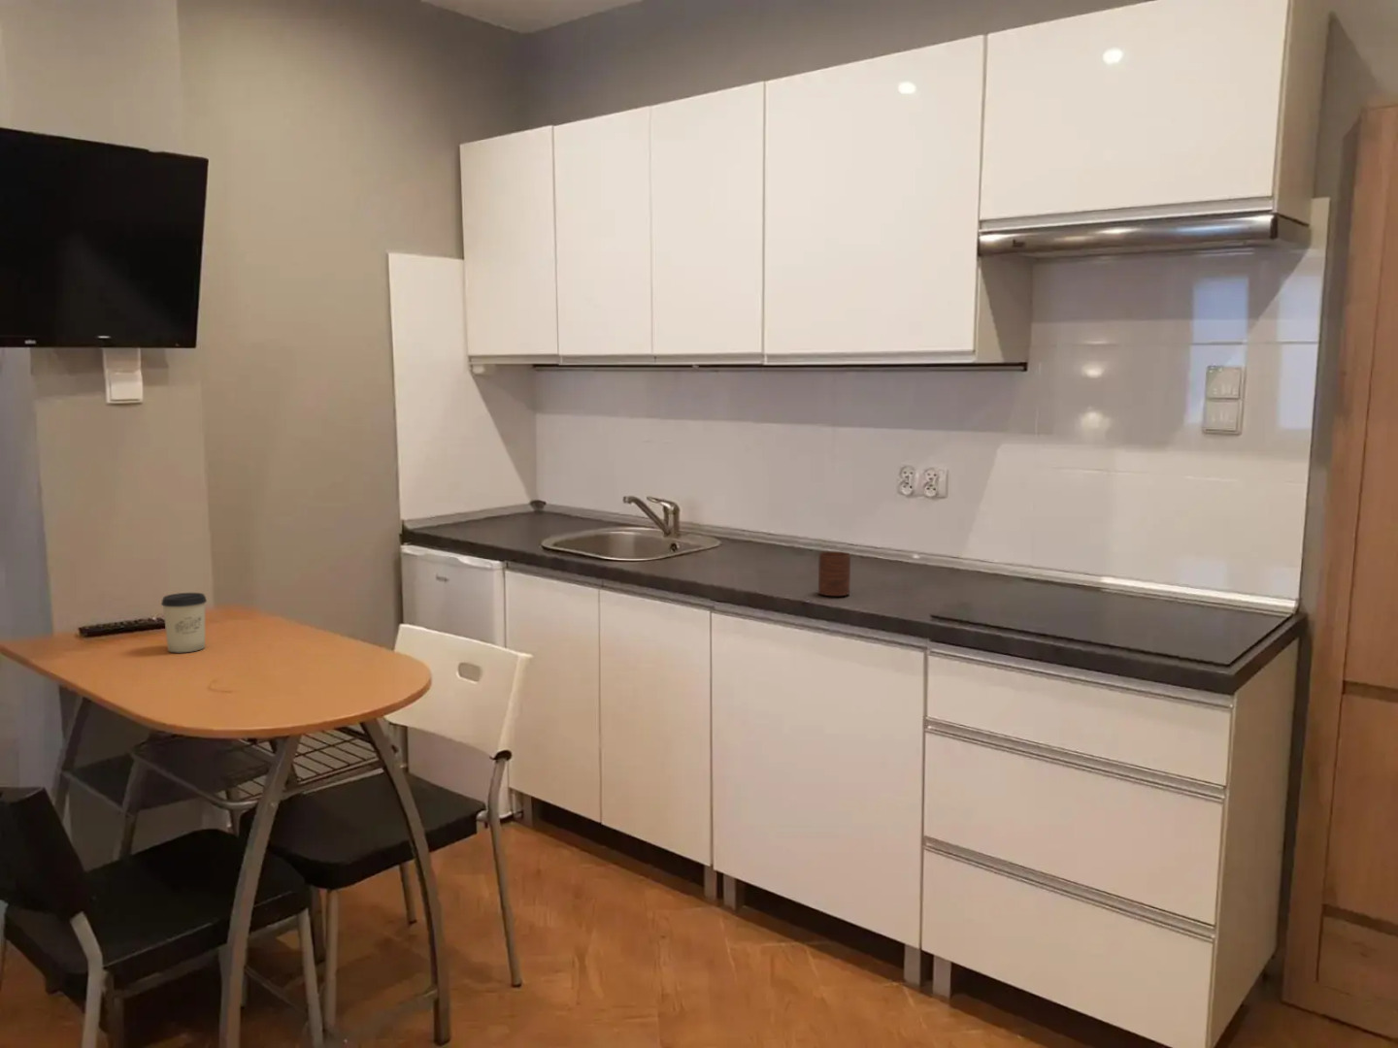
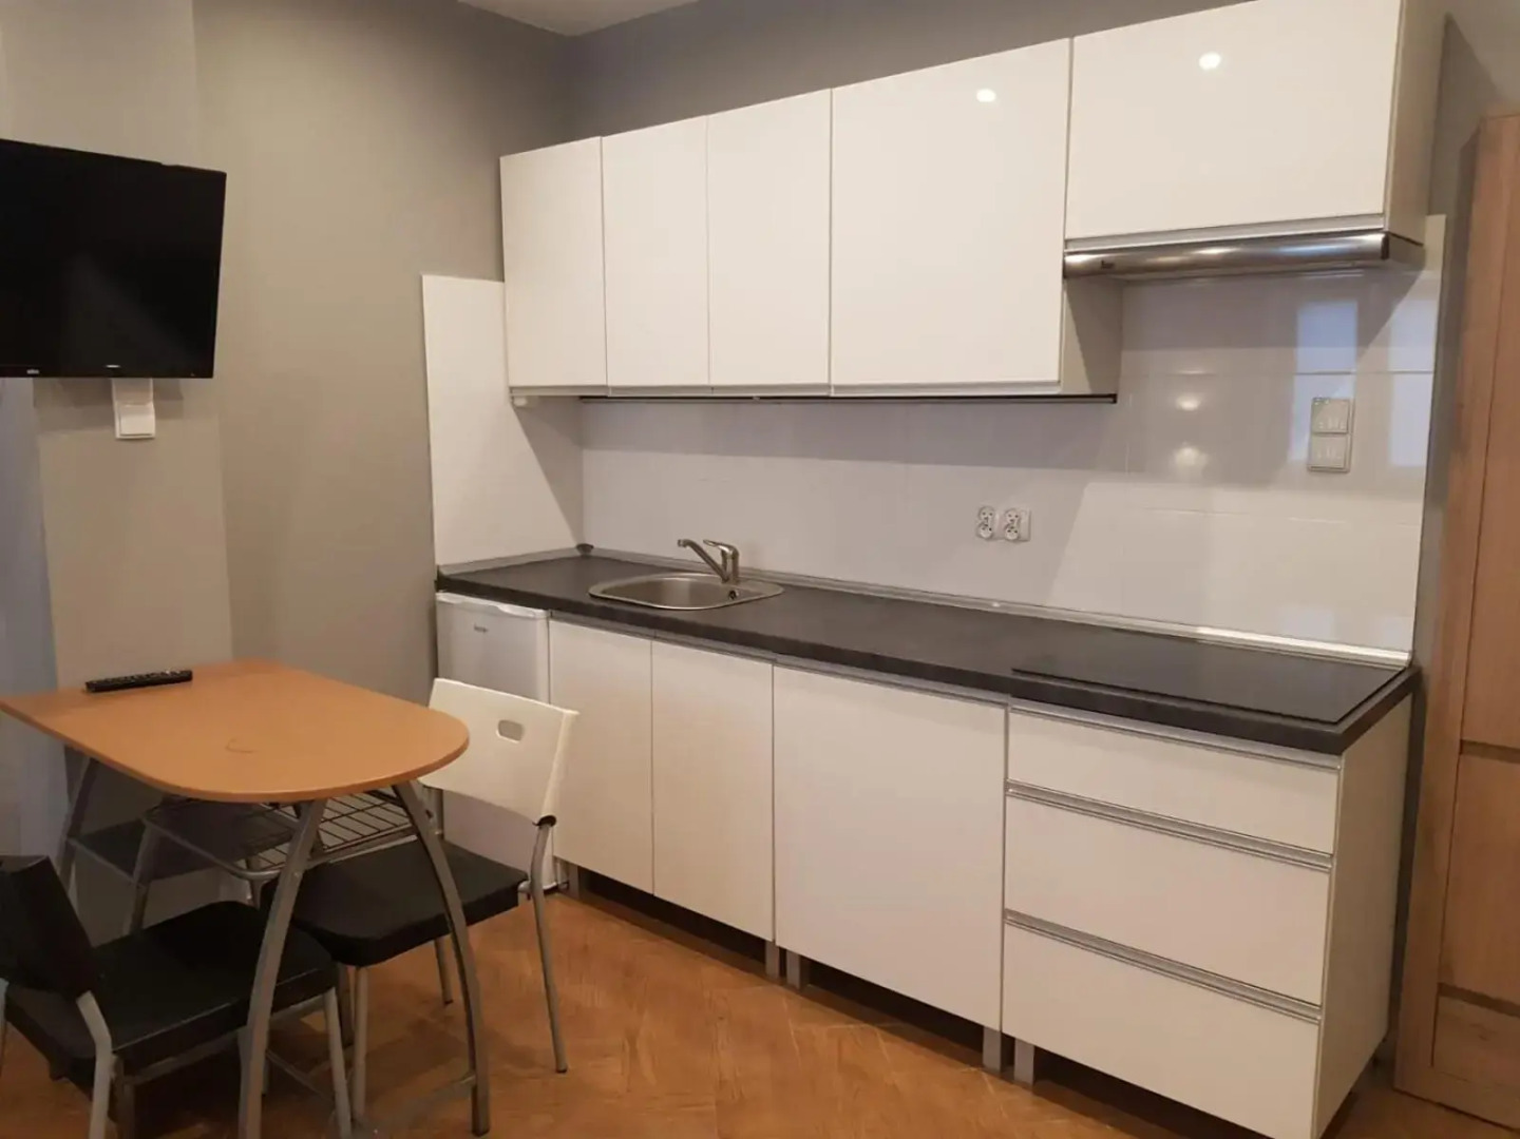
- cup (833, 572)
- cup (185, 622)
